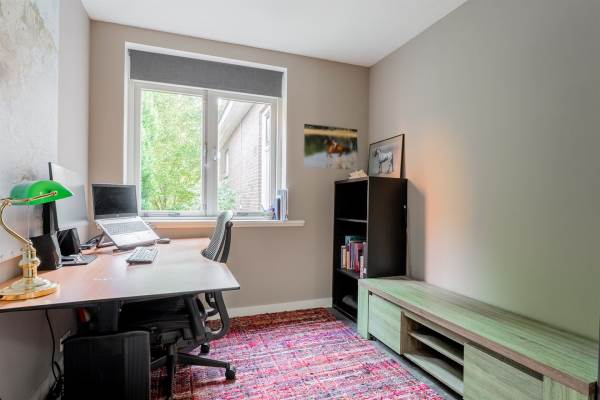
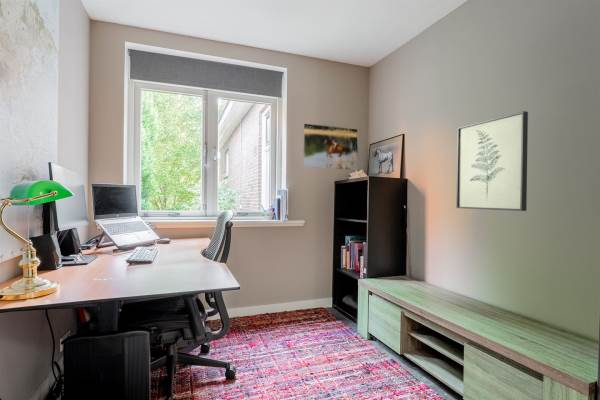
+ wall art (488, 165)
